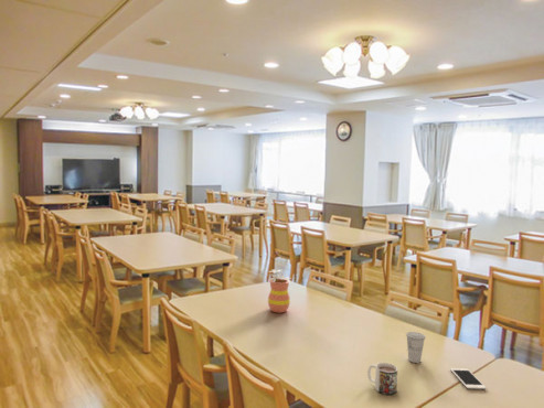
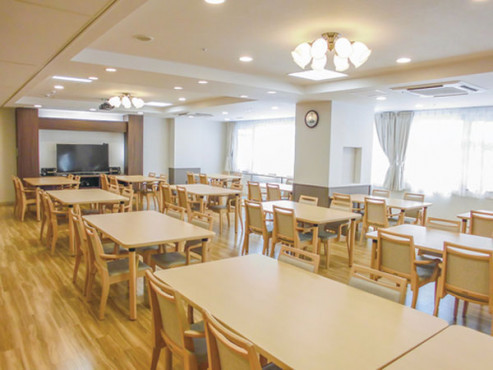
- flowerpot (279, 289)
- cell phone (467, 378)
- mug (381, 376)
- cup (415, 347)
